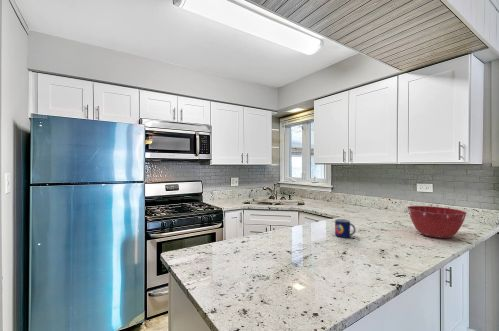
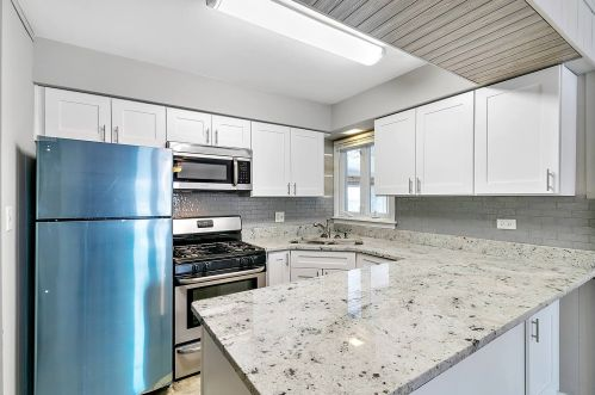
- mug (345, 228)
- mixing bowl (435, 222)
